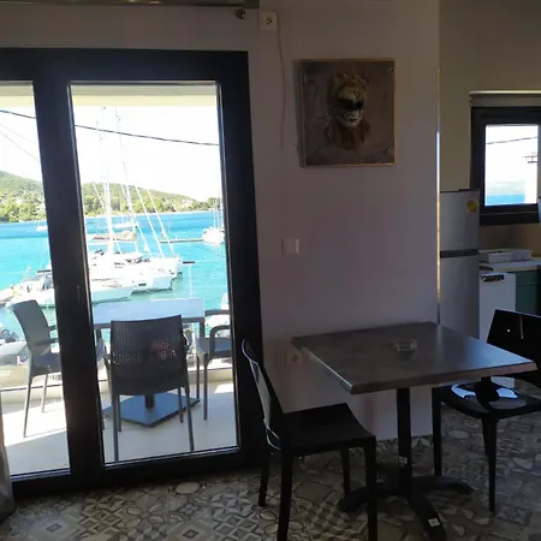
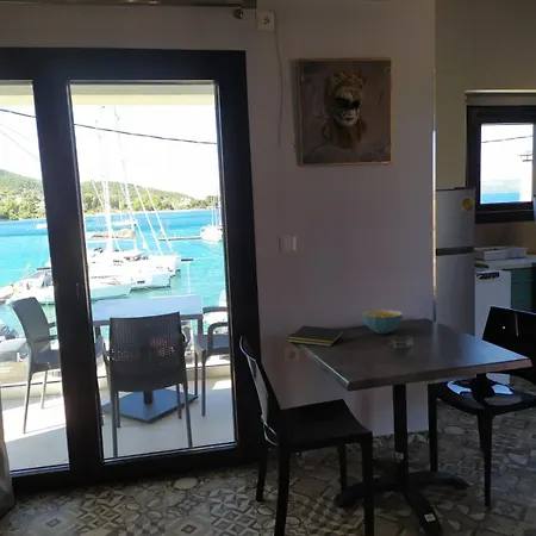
+ cereal bowl (382, 323)
+ notepad (316, 335)
